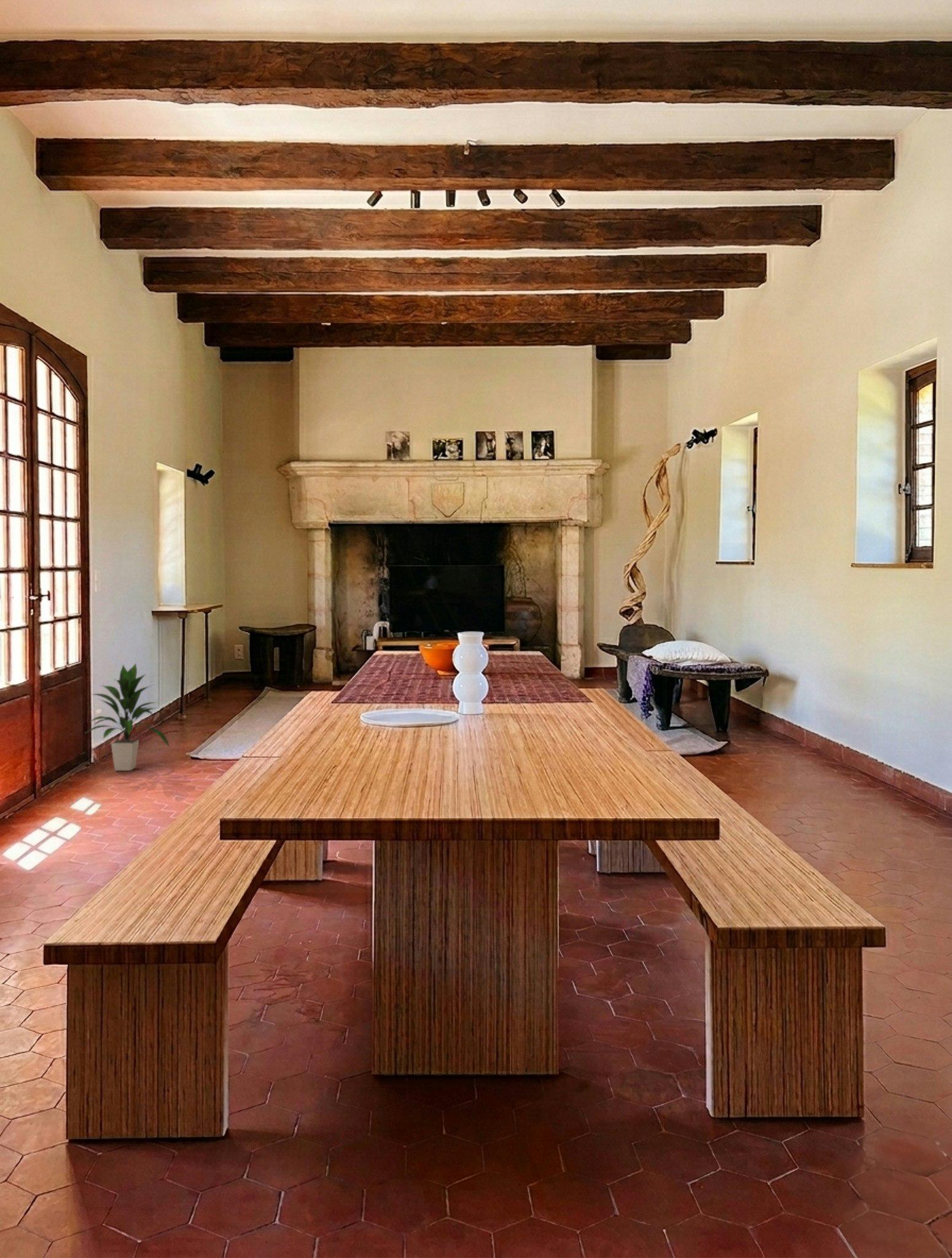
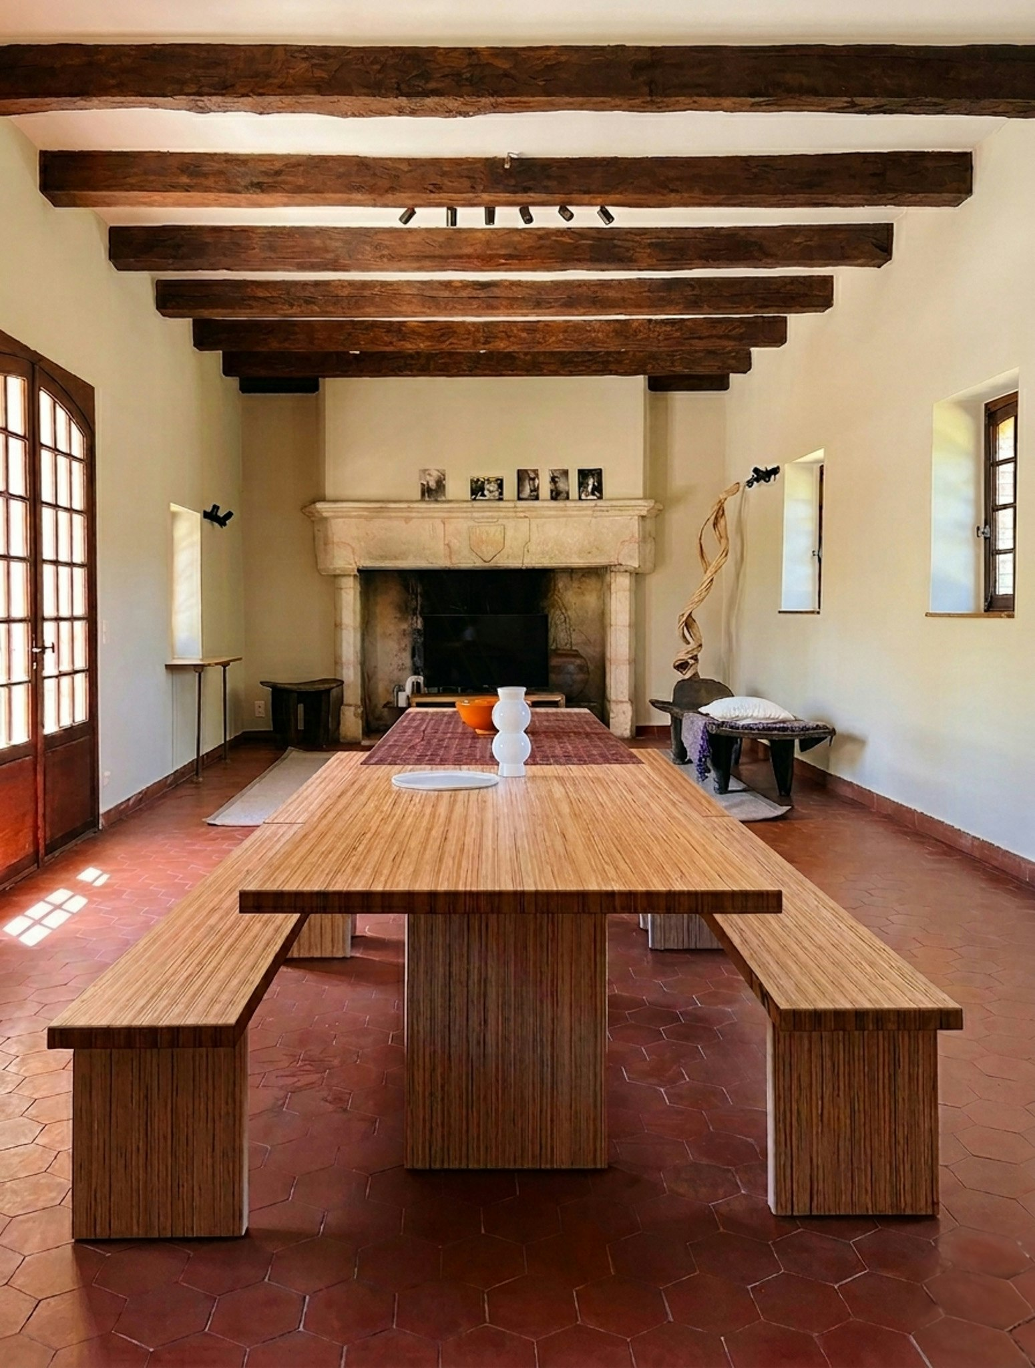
- indoor plant (128, 717)
